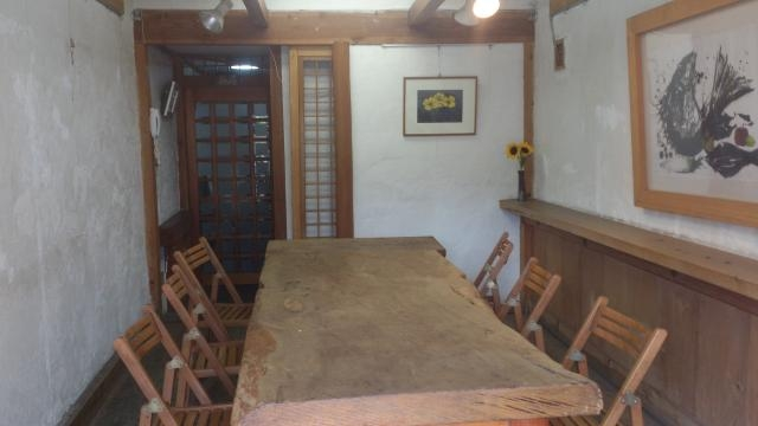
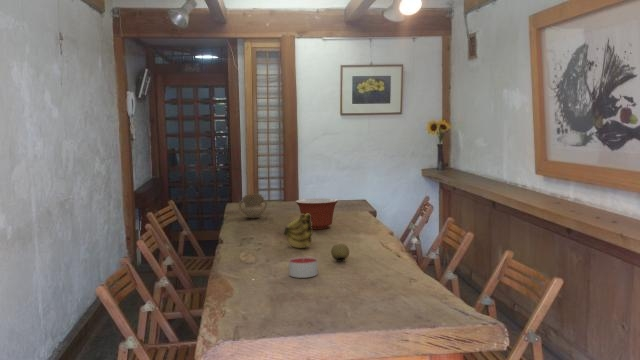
+ mixing bowl (317, 214)
+ fruit (340, 252)
+ candle (303, 266)
+ banana (298, 230)
+ mug (253, 206)
